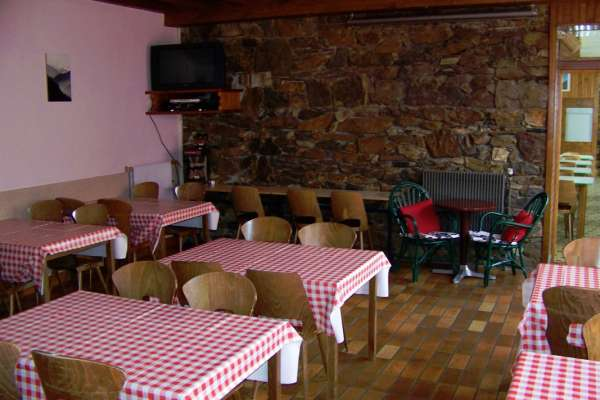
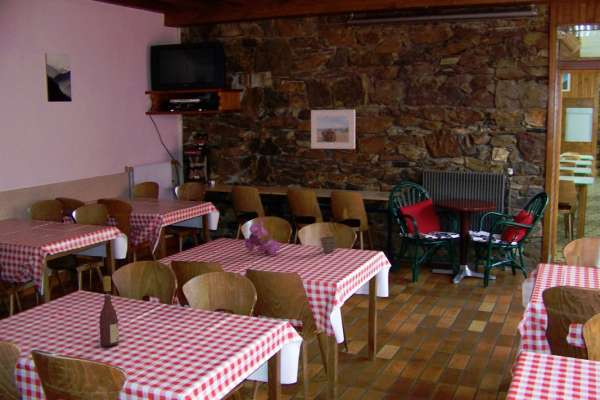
+ flower (261, 237)
+ wine bottle (108, 311)
+ flower pot (328, 244)
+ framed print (332, 129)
